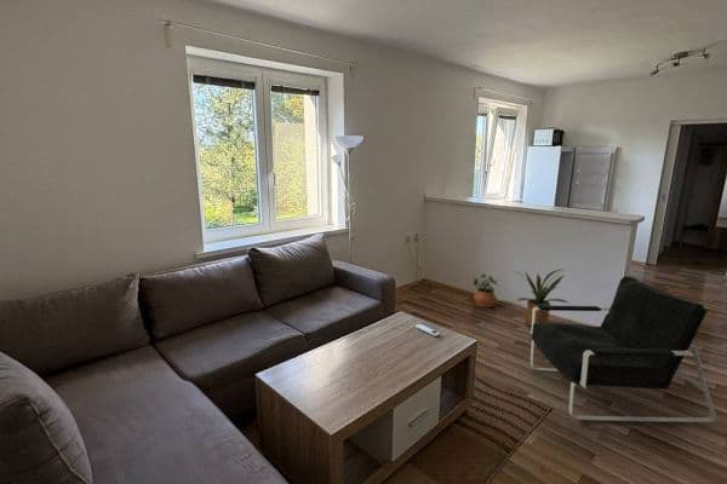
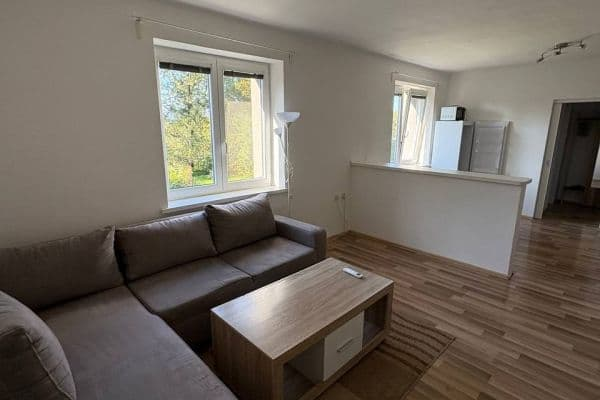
- potted plant (486, 289)
- armchair (614, 341)
- house plant (539, 294)
